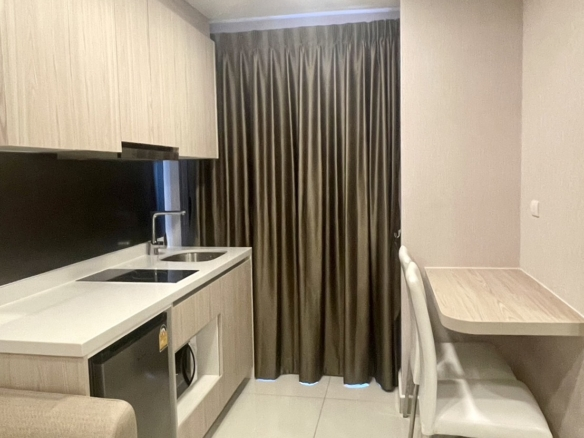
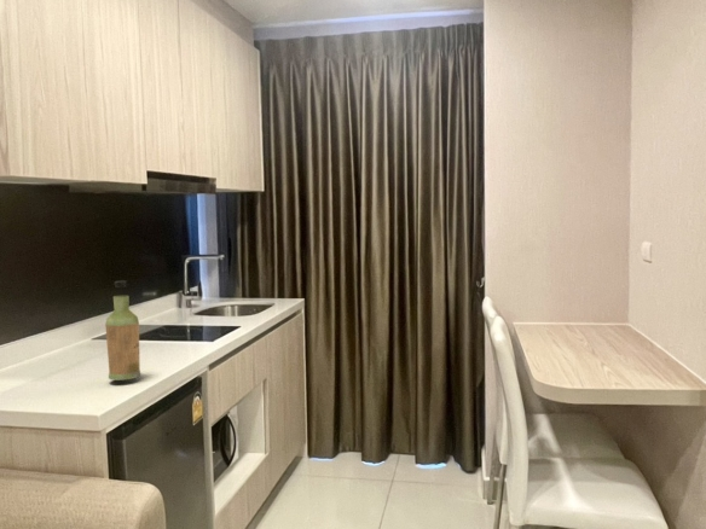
+ bottle (122, 331)
